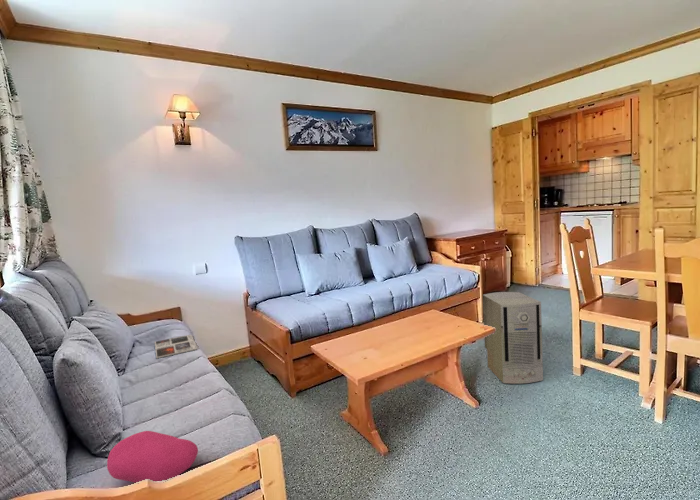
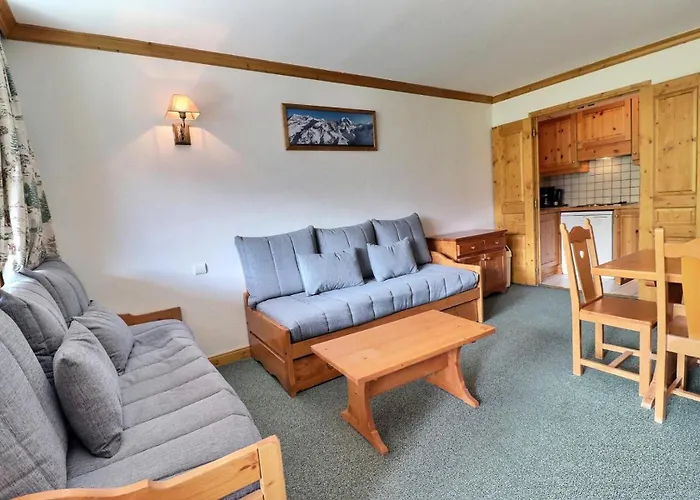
- magazine (174, 344)
- air purifier (511, 335)
- cushion (152, 458)
